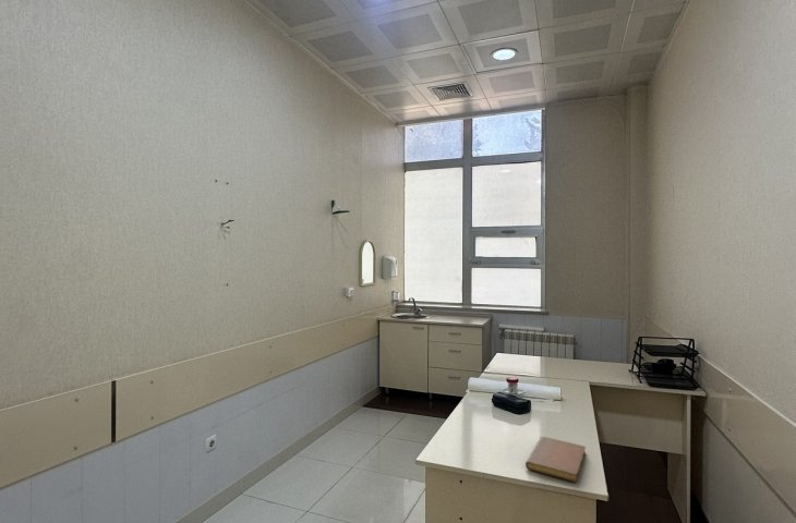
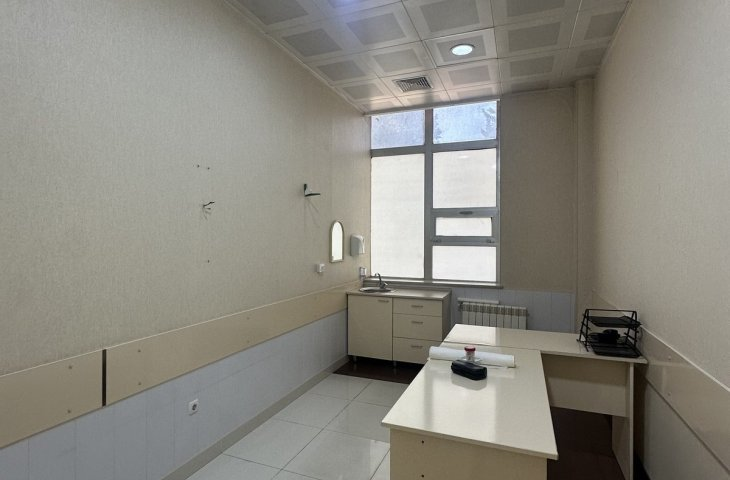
- notebook (556, 457)
